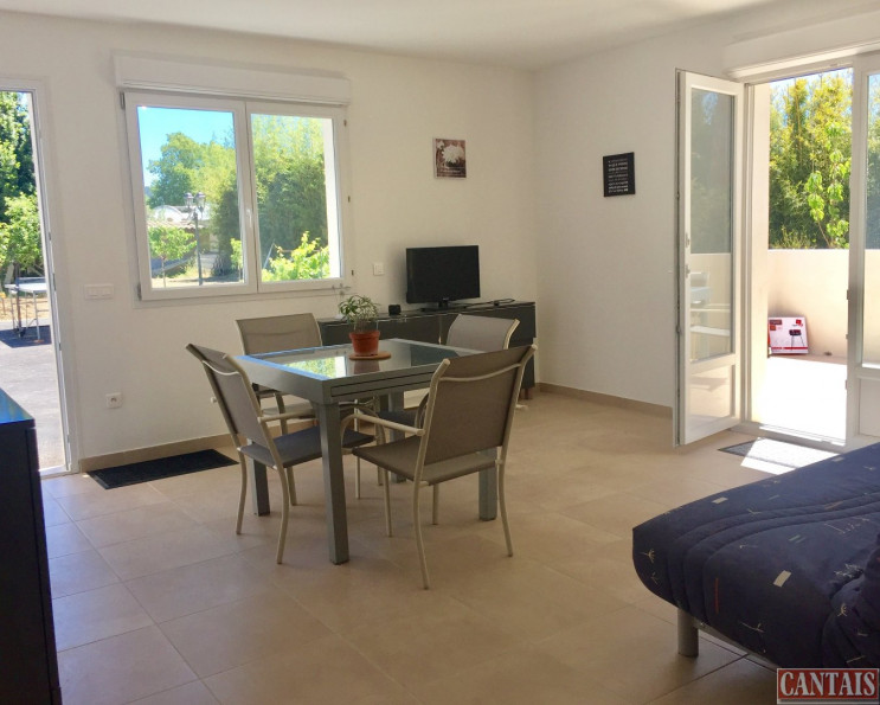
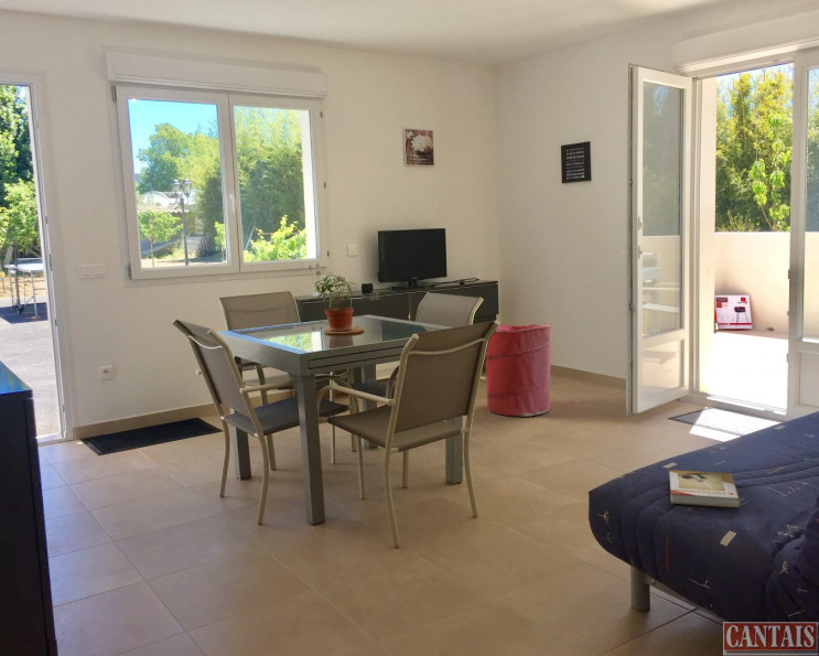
+ laundry hamper (518, 366)
+ book (702, 487)
